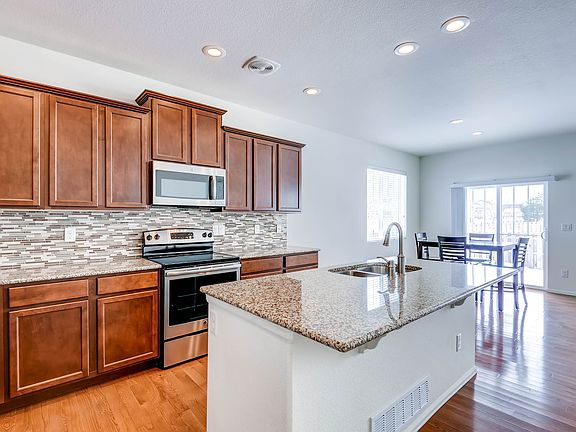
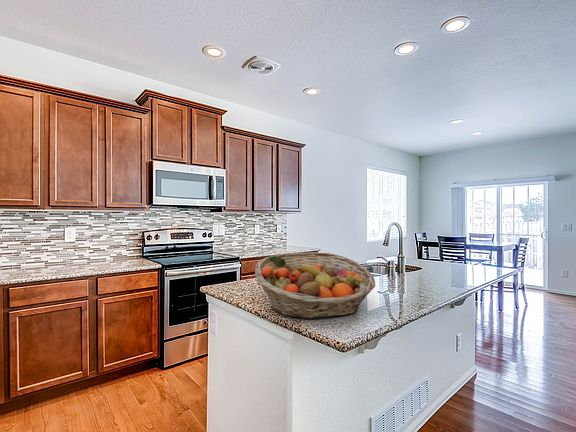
+ fruit basket (314, 282)
